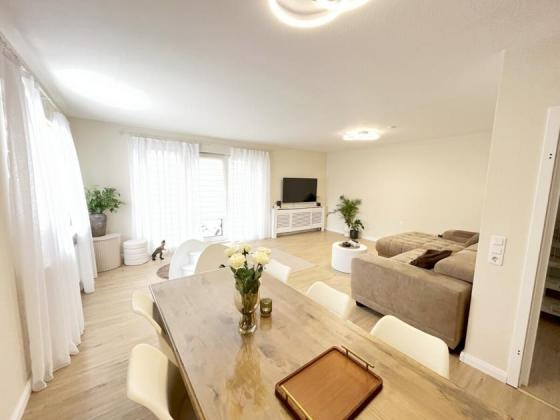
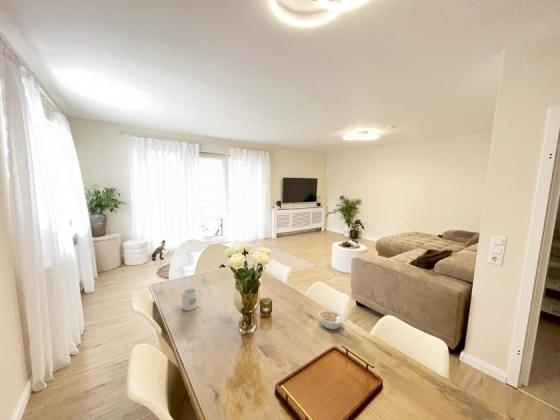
+ legume (331, 319)
+ mug (192, 298)
